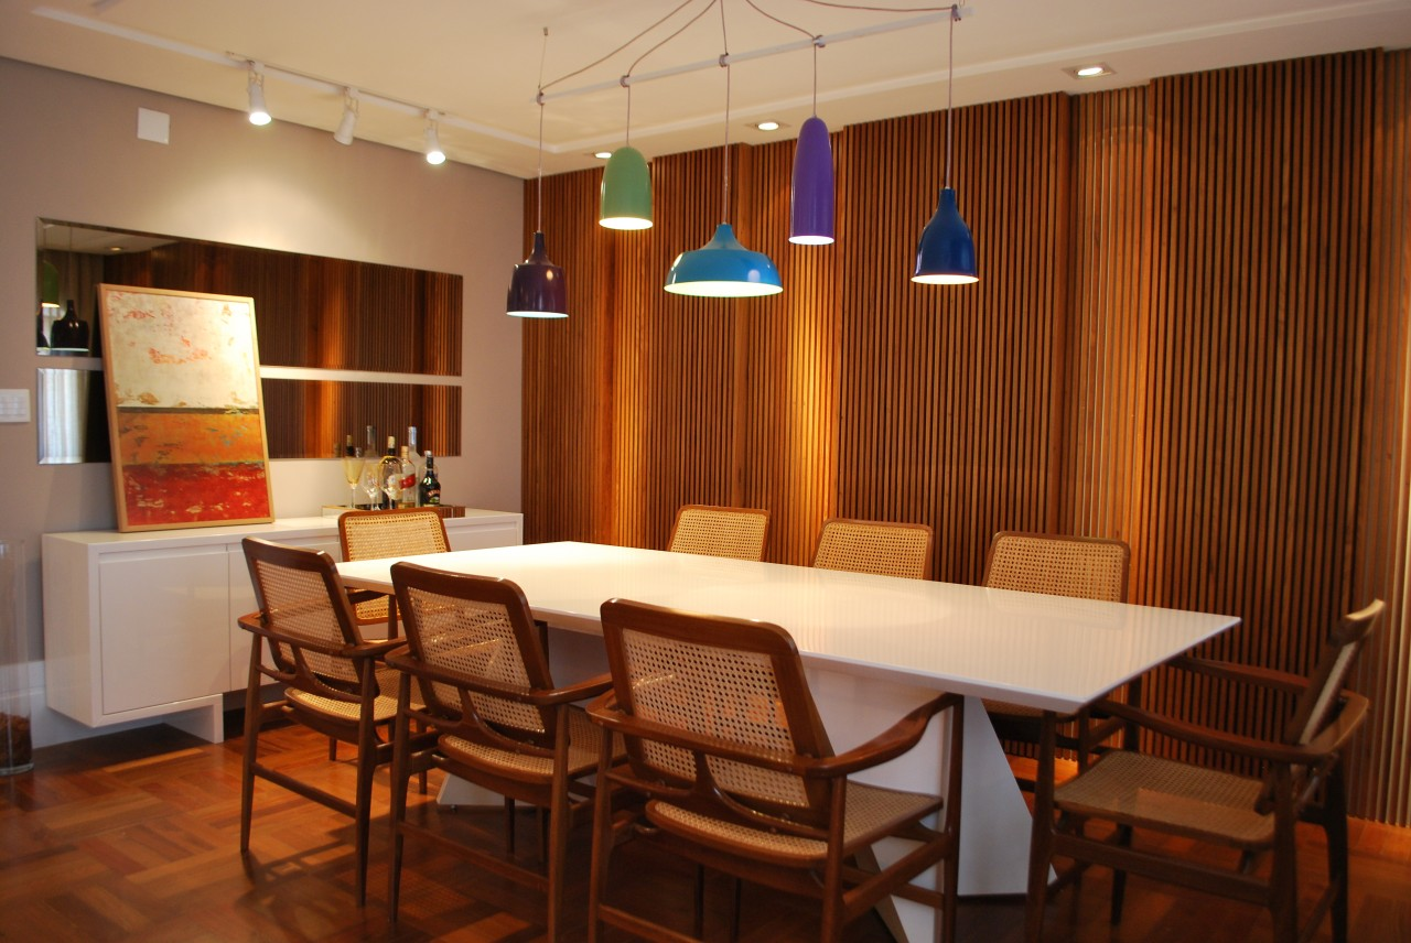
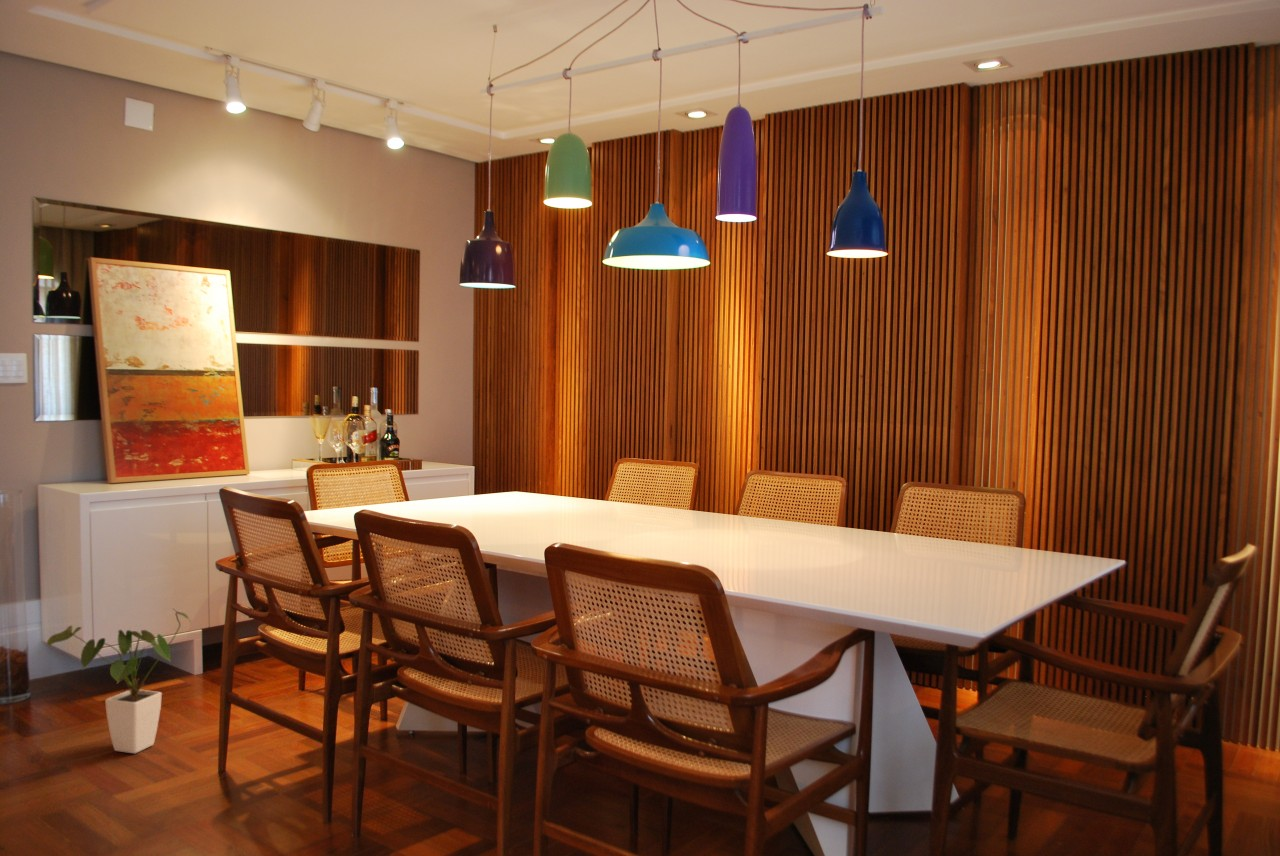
+ house plant (125, 681)
